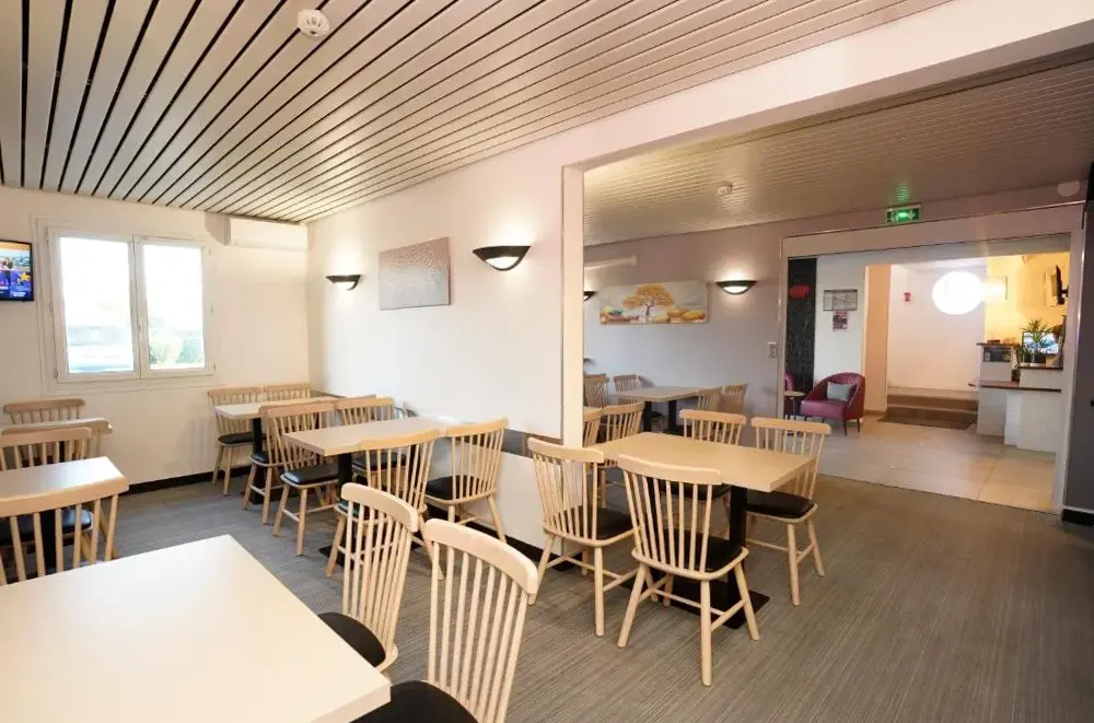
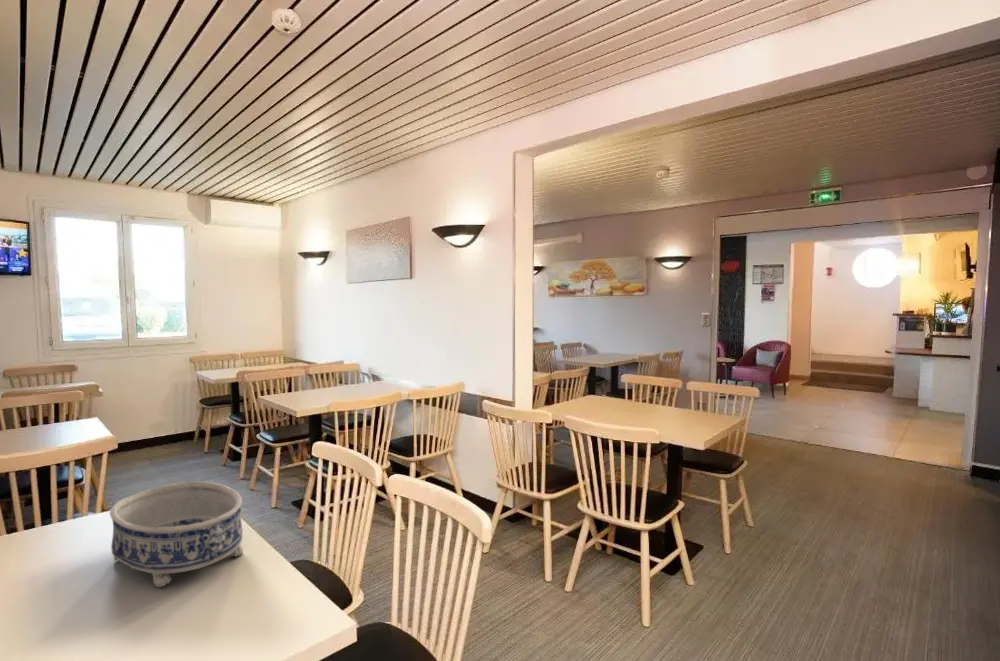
+ decorative bowl (179, 529)
